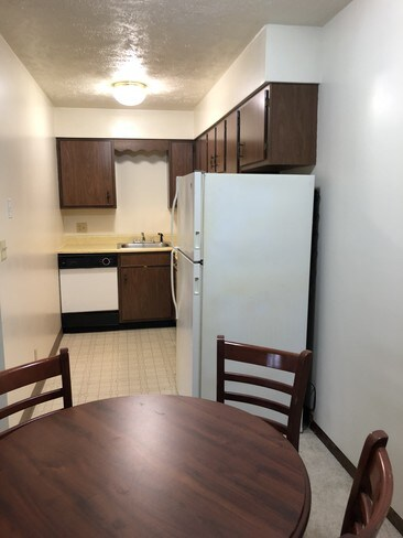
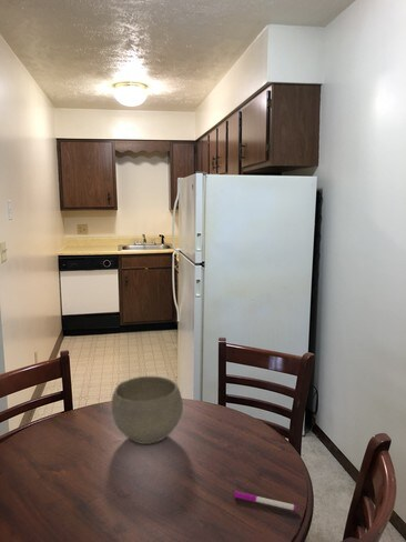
+ bowl (148, 411)
+ pen (264, 500)
